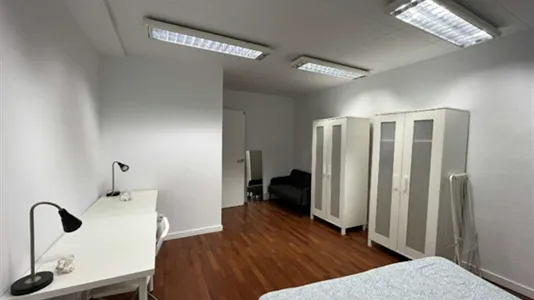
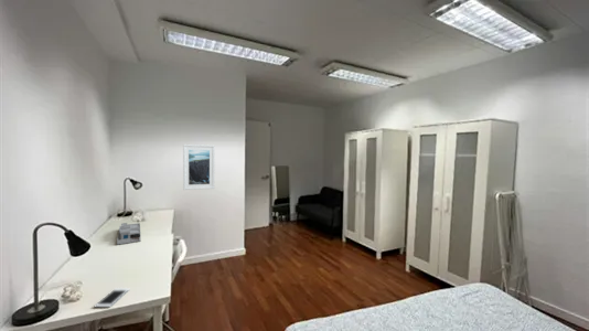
+ desk organizer (129, 229)
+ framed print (199, 167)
+ cell phone (113, 297)
